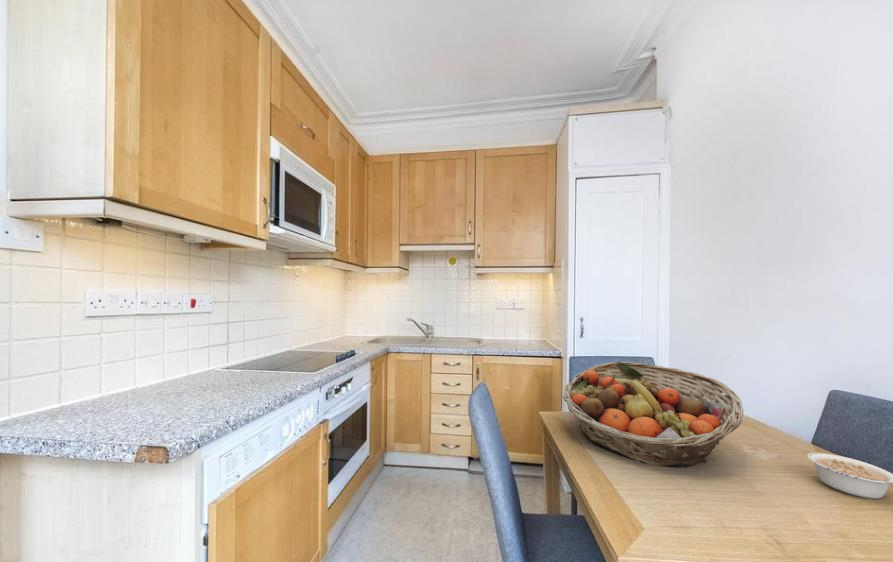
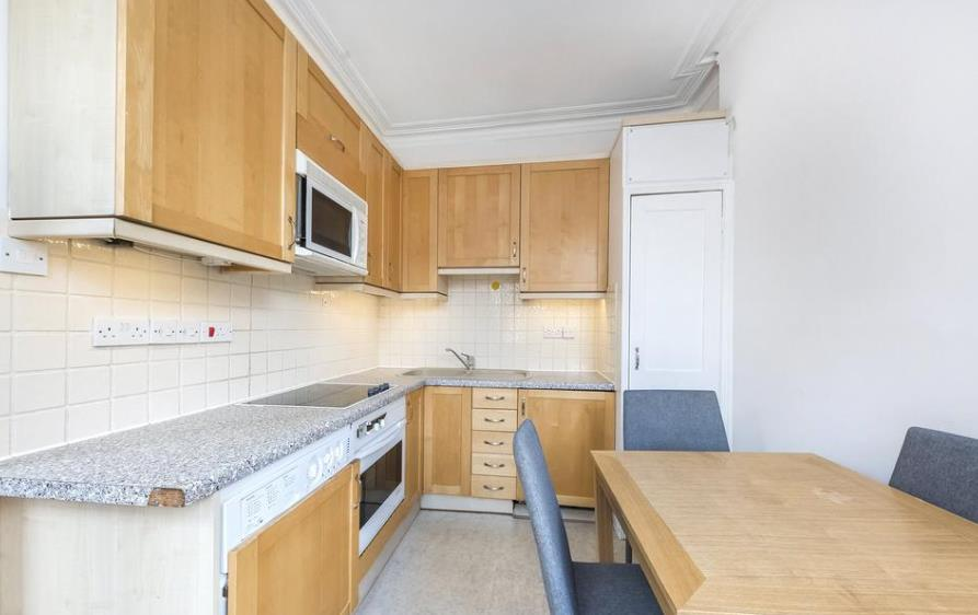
- fruit basket (641, 407)
- legume (853, 475)
